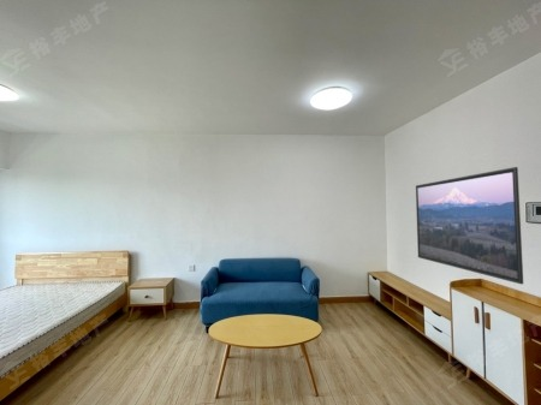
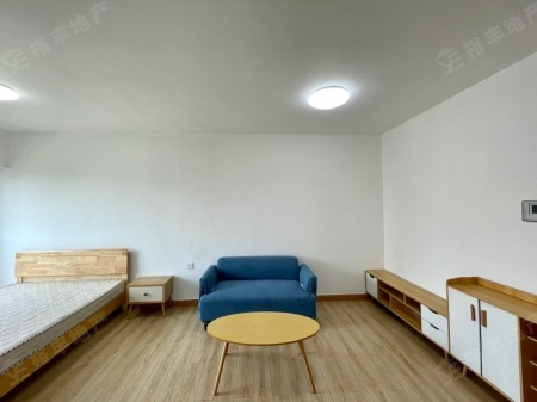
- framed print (456, 222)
